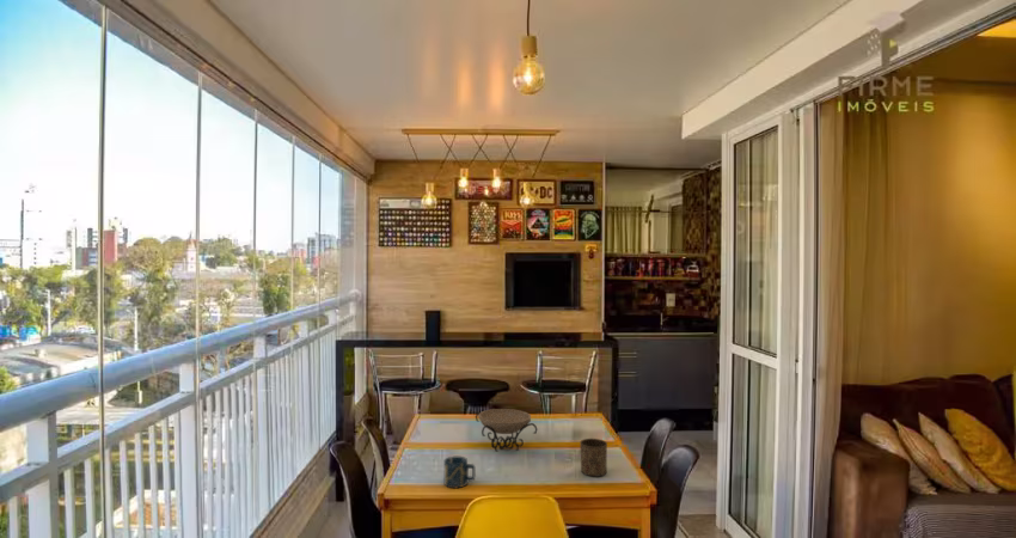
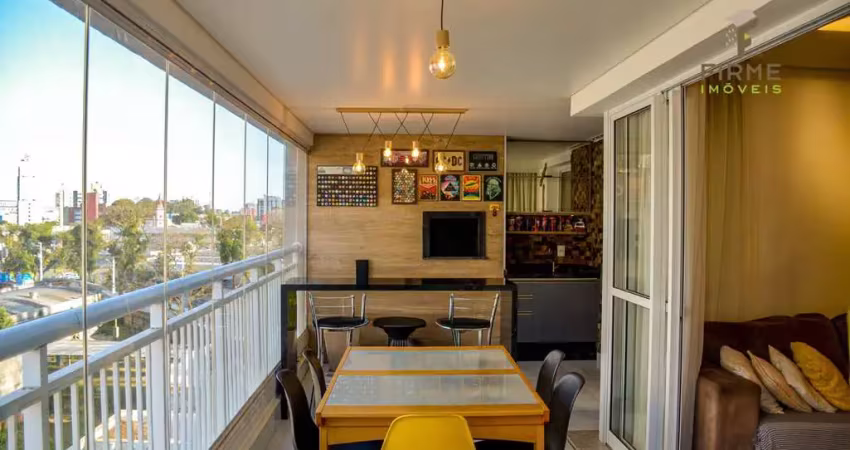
- cup (459, 471)
- cup (593, 457)
- decorative bowl (504, 432)
